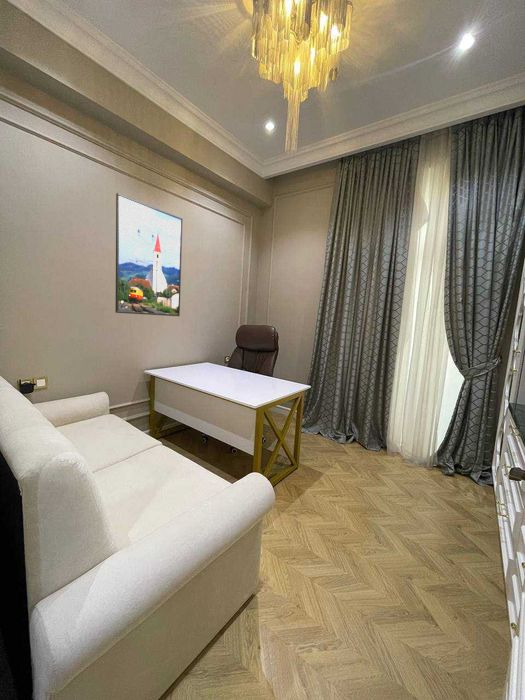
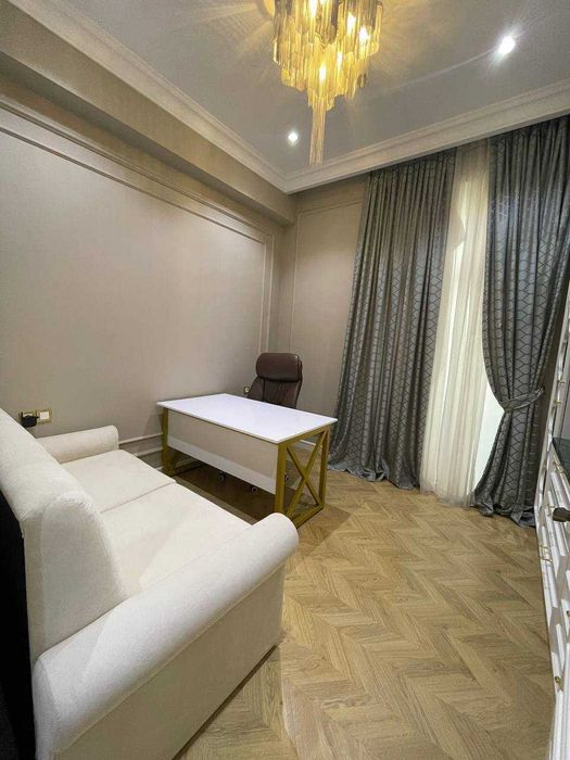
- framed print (151, 262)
